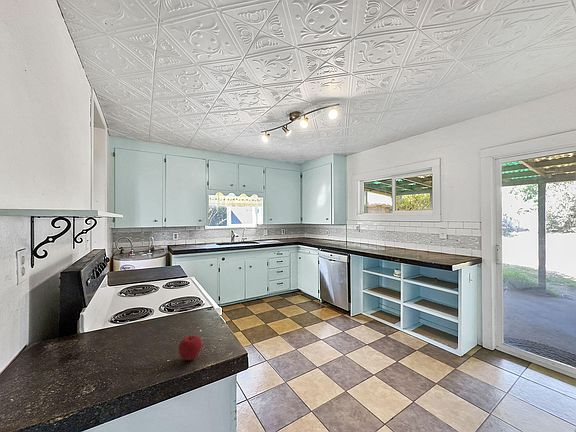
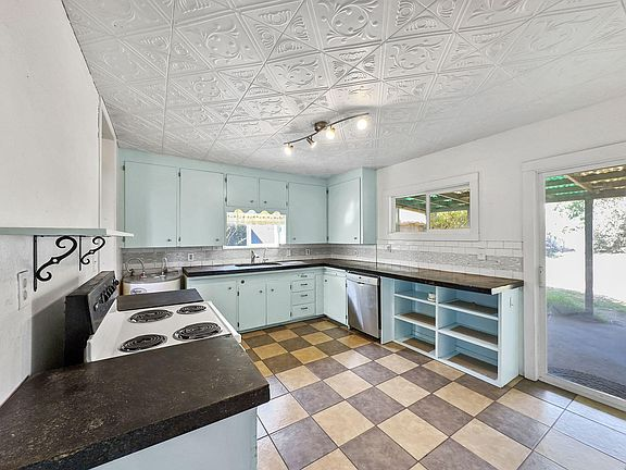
- apple (190, 347)
